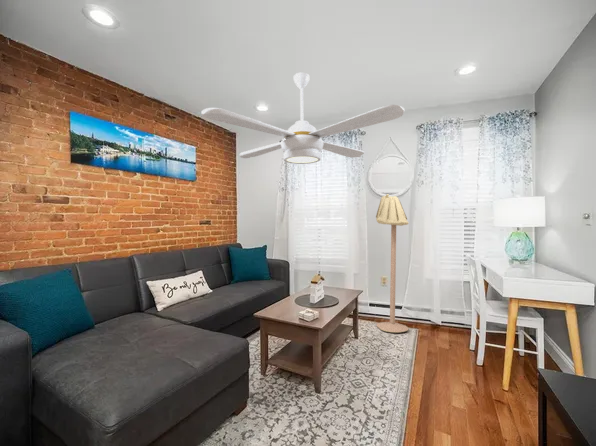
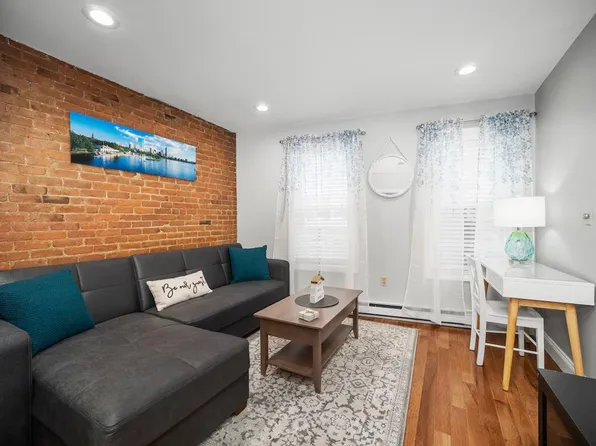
- floor lamp (392, 259)
- ceiling fan (301, 118)
